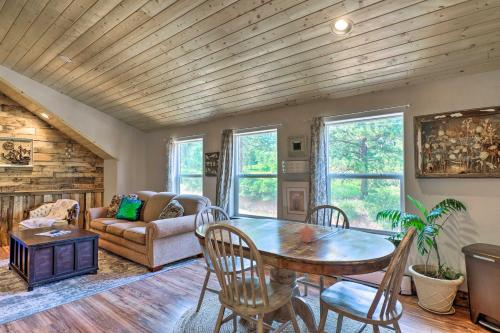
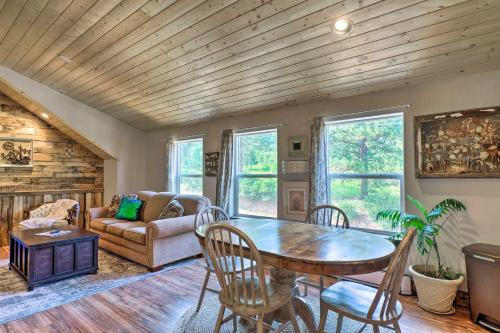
- decorative bowl (306, 231)
